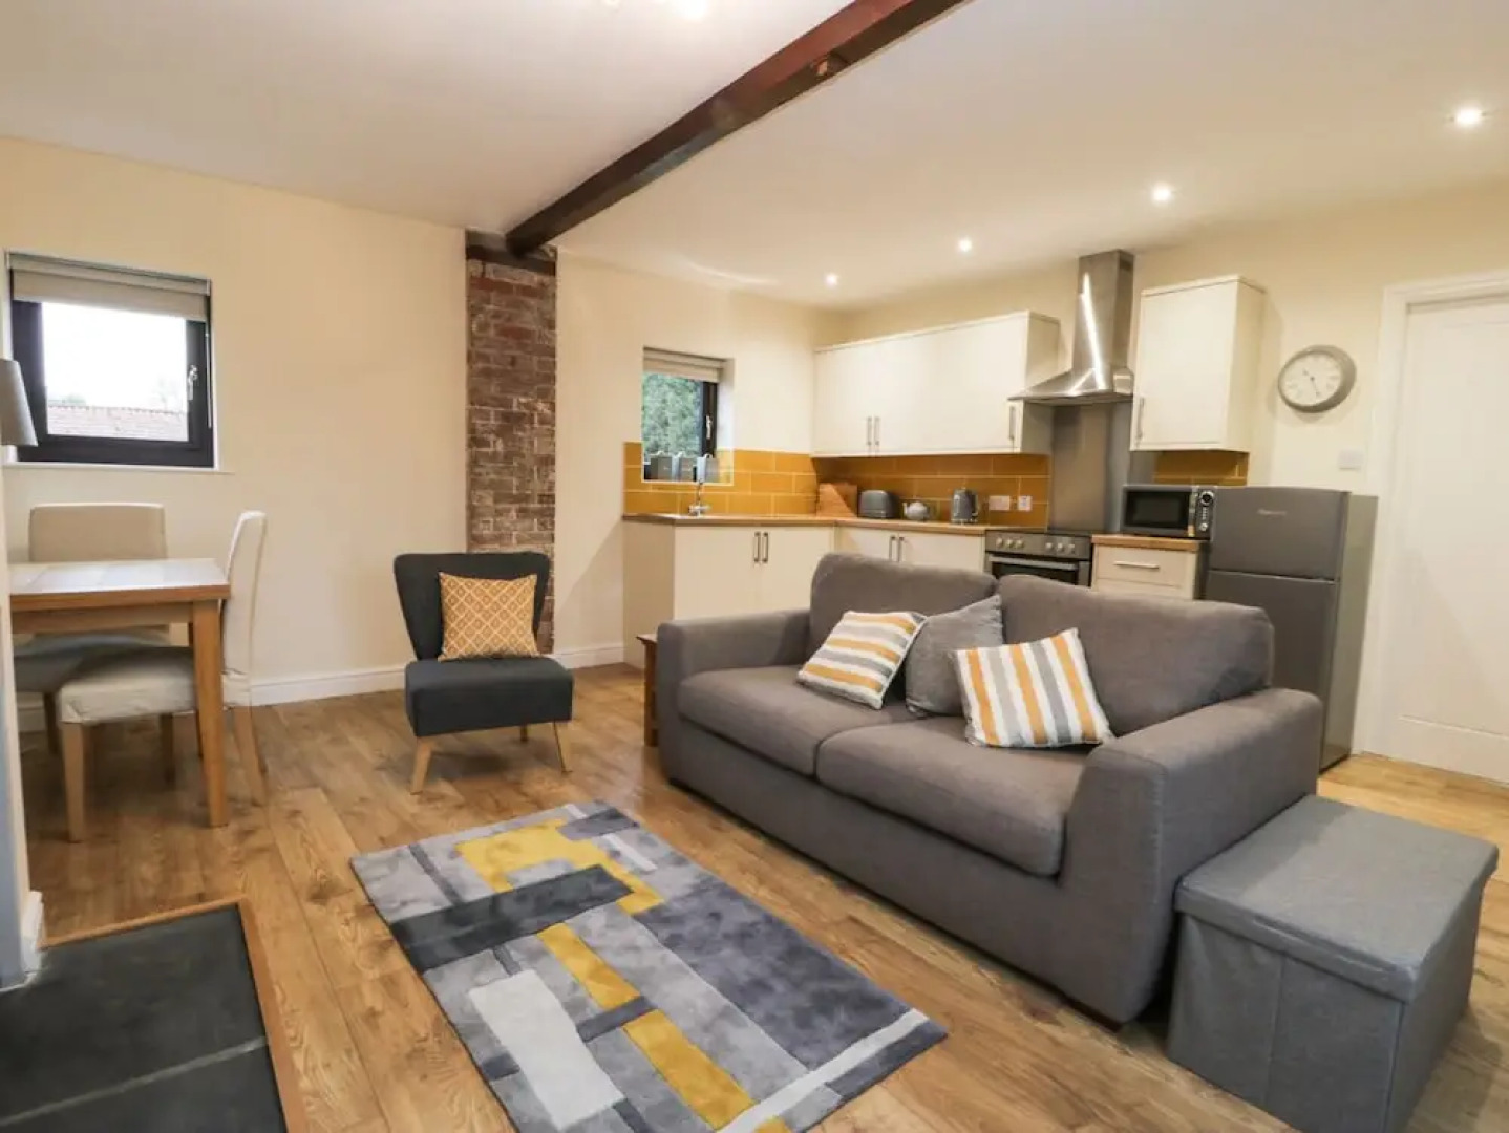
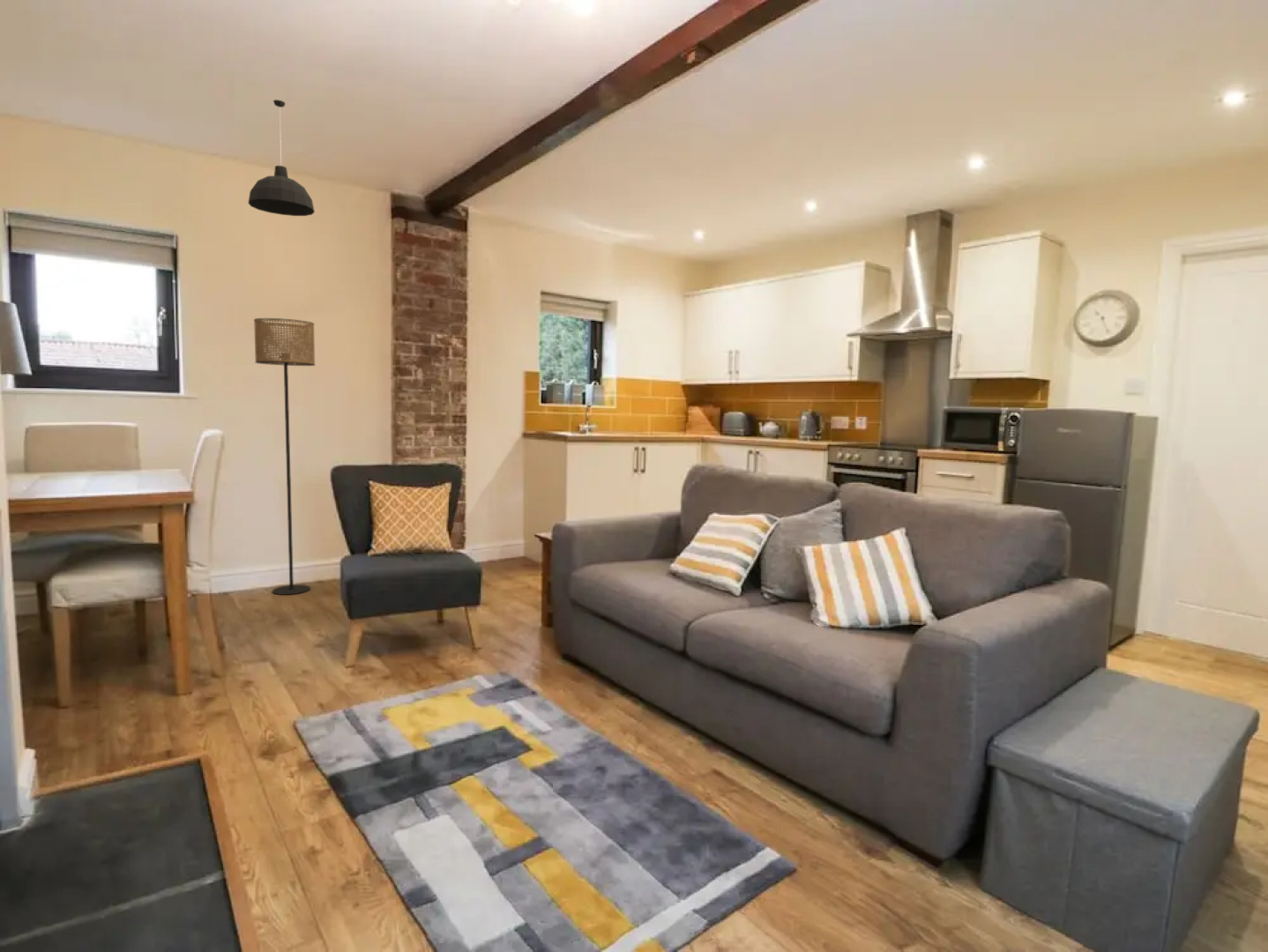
+ pendant lamp (280, 155)
+ floor lamp (287, 458)
